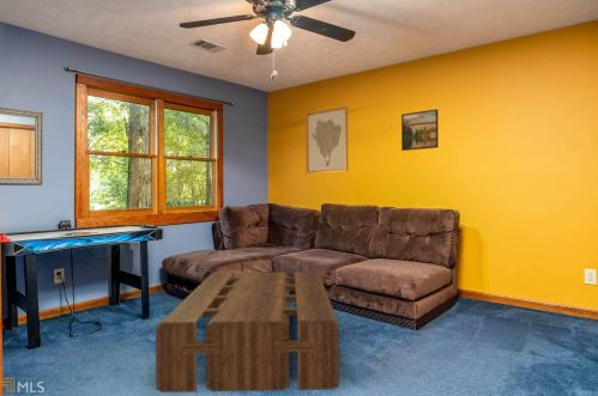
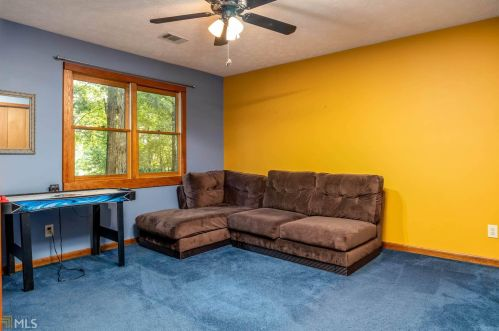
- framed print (418, 130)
- coffee table (258, 316)
- wall art (326, 141)
